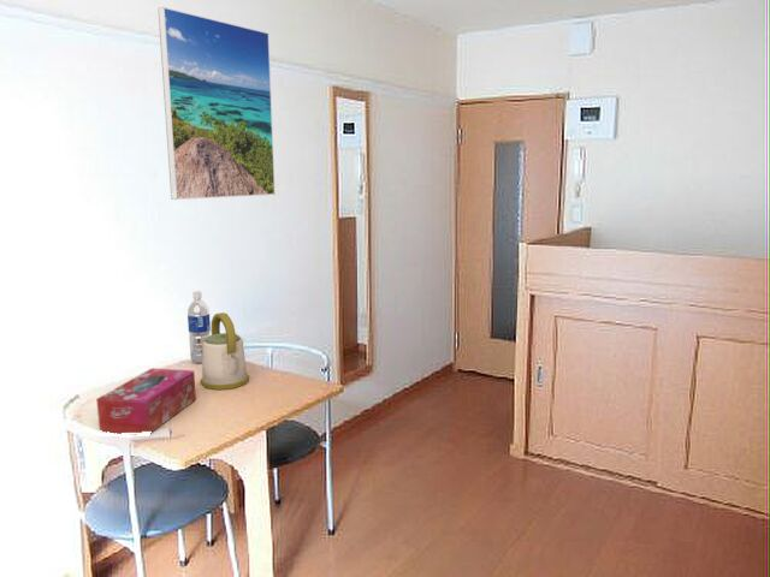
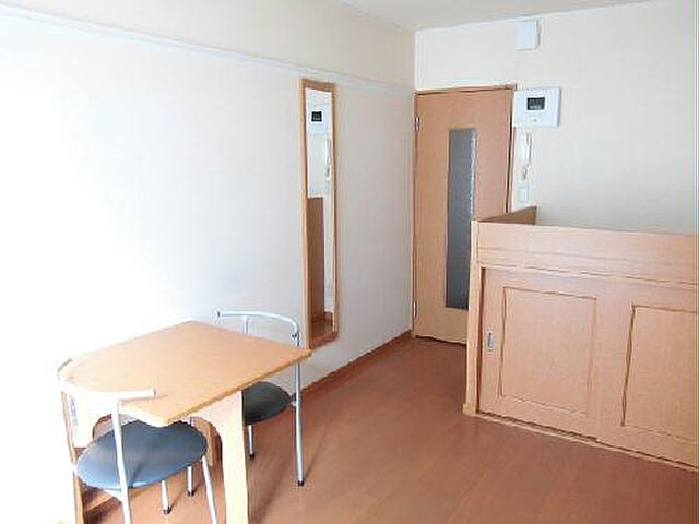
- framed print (223, 111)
- kettle (224, 349)
- tissue box (149, 399)
- water bottle (199, 326)
